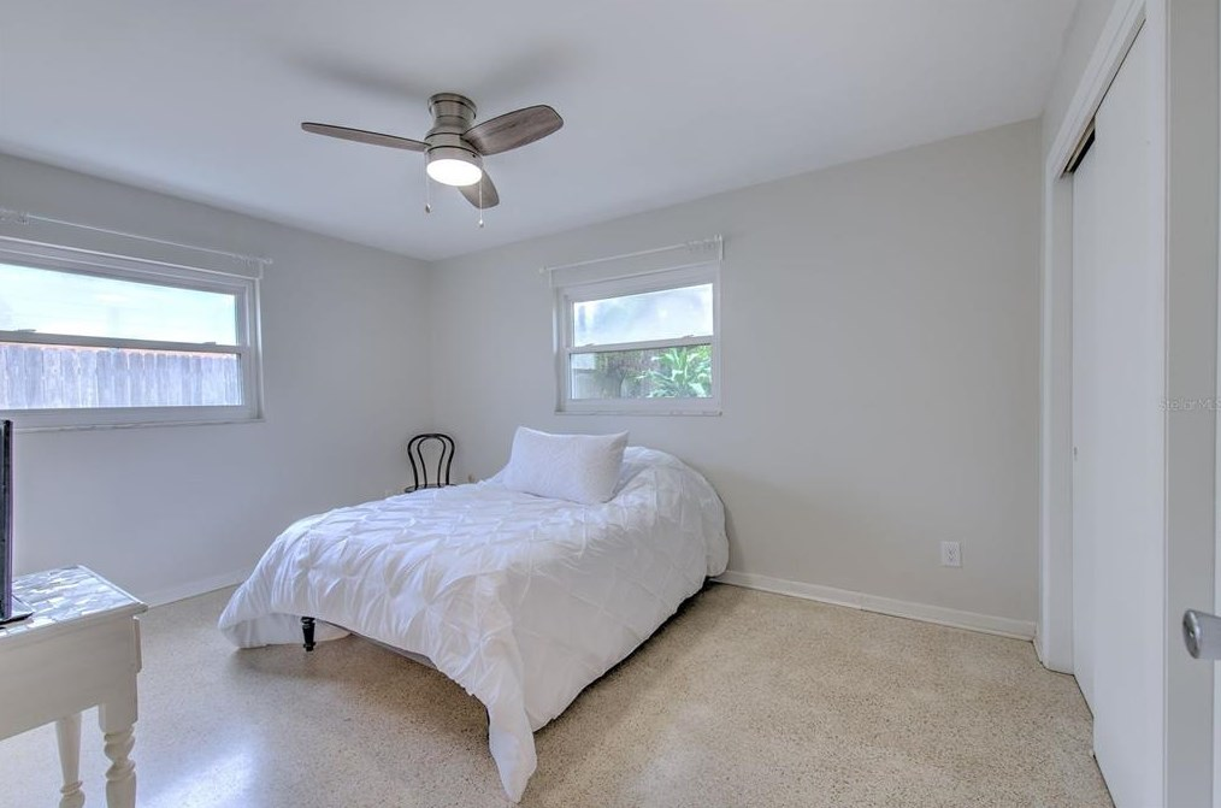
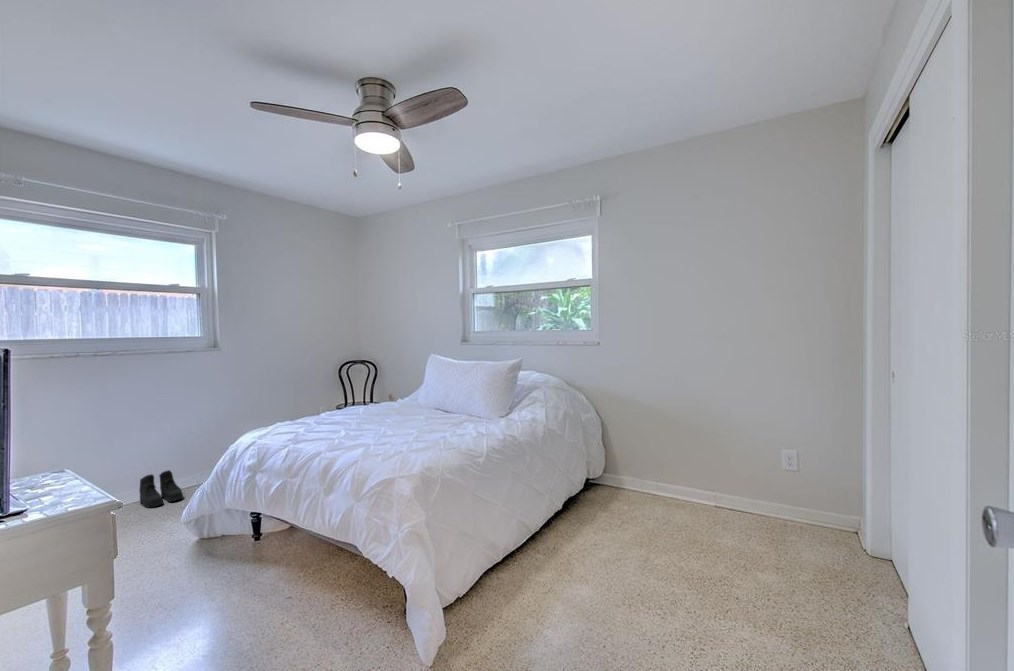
+ boots (160, 486)
